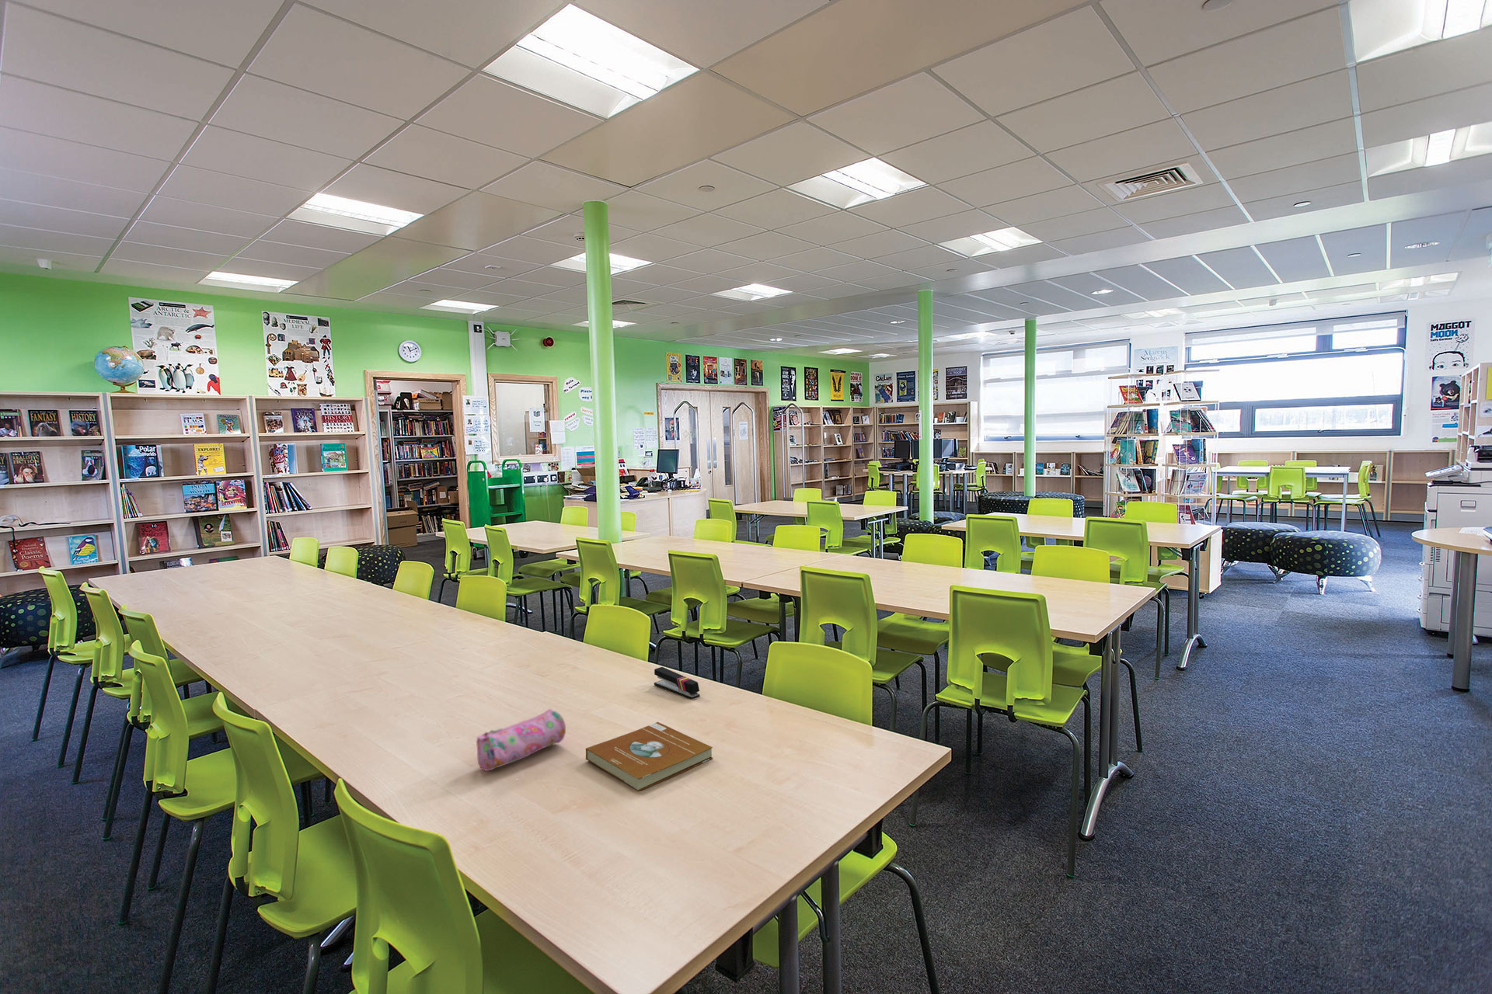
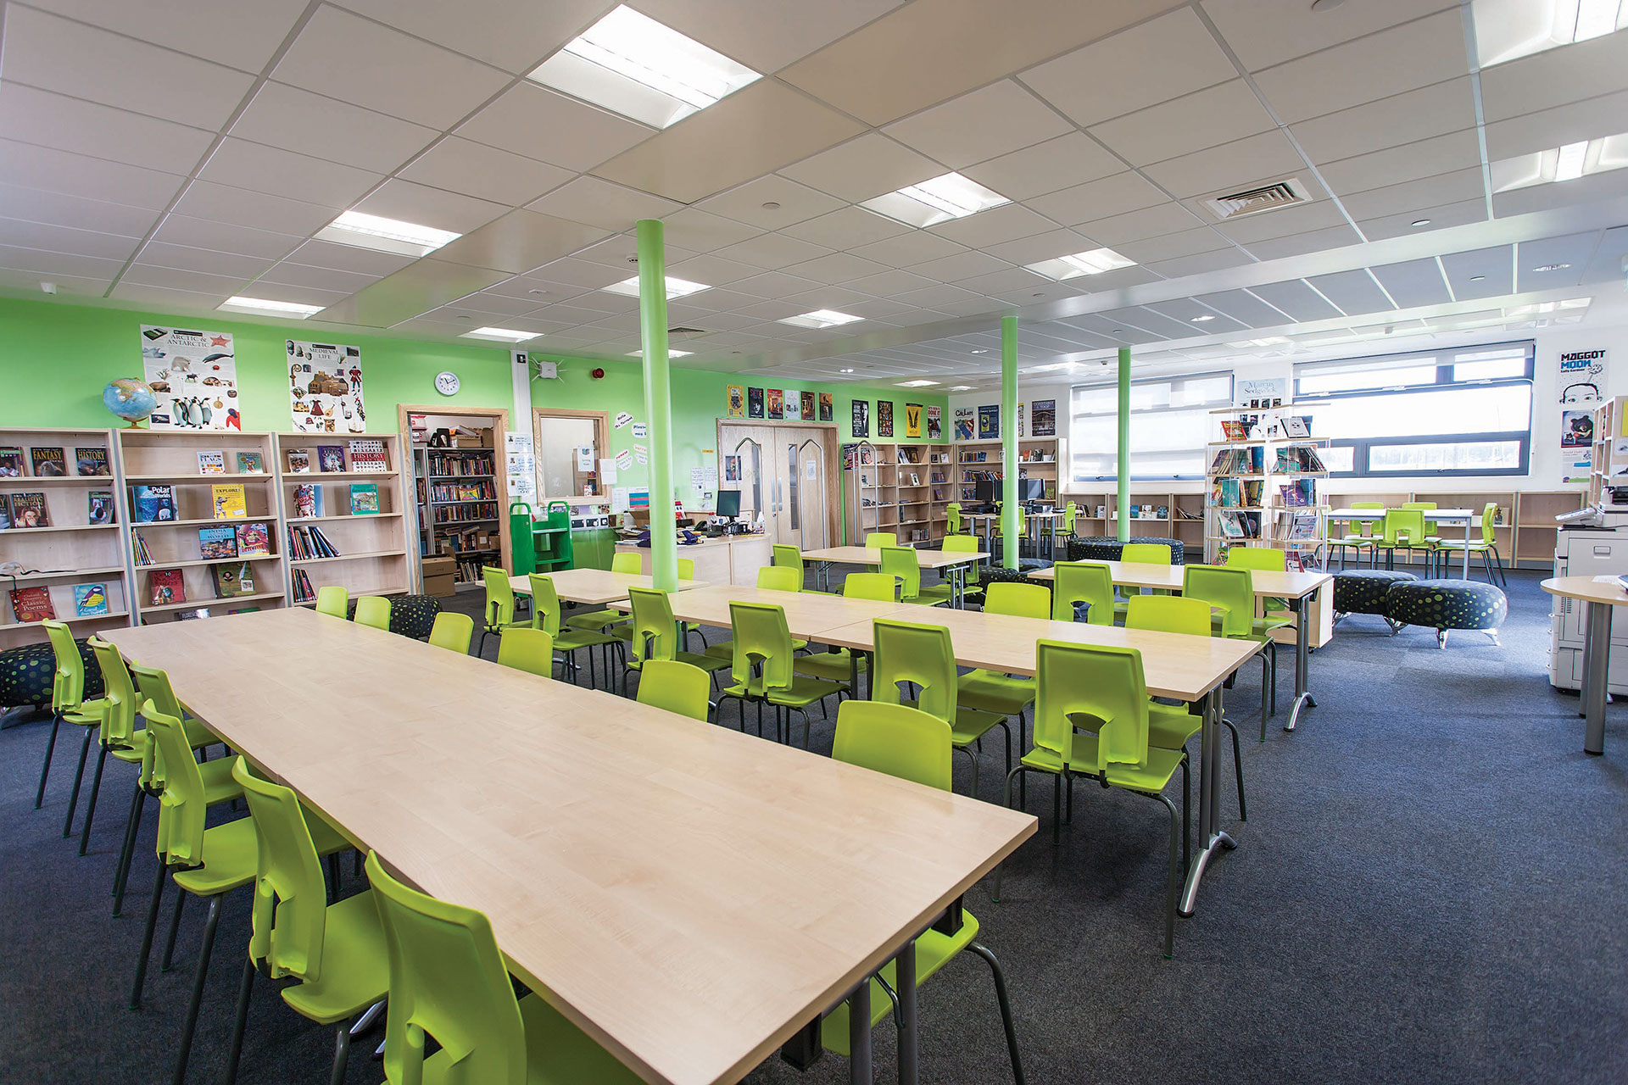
- stapler (676, 682)
- book (648, 752)
- pencil case (521, 739)
